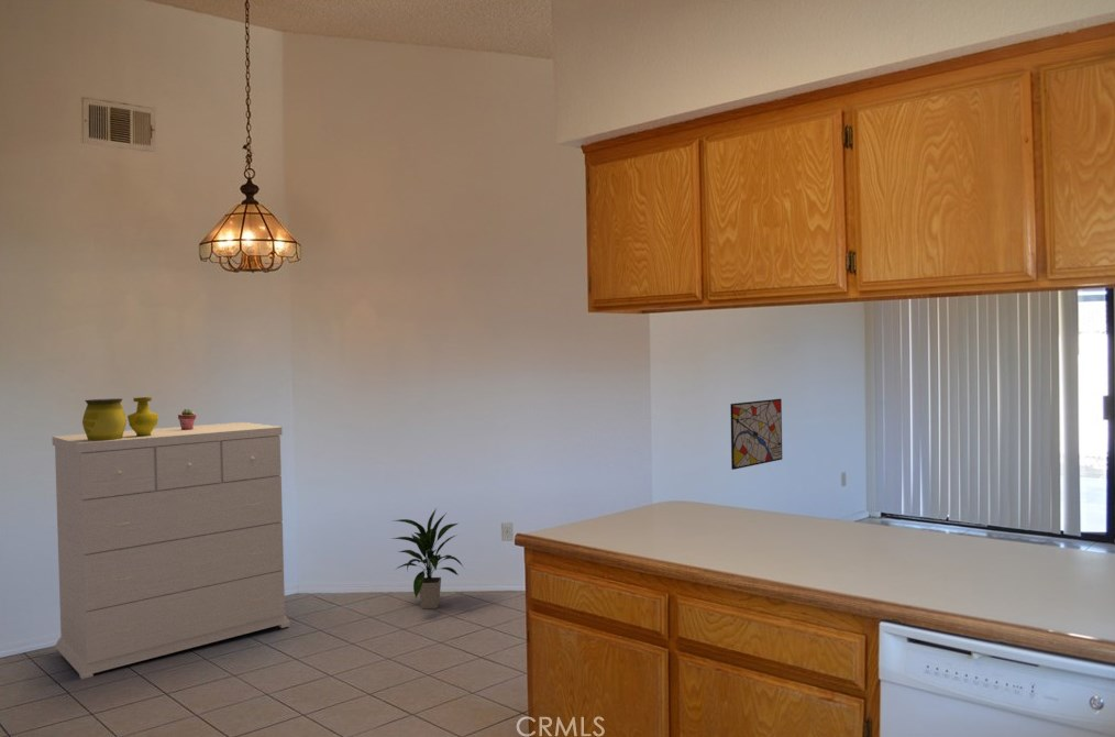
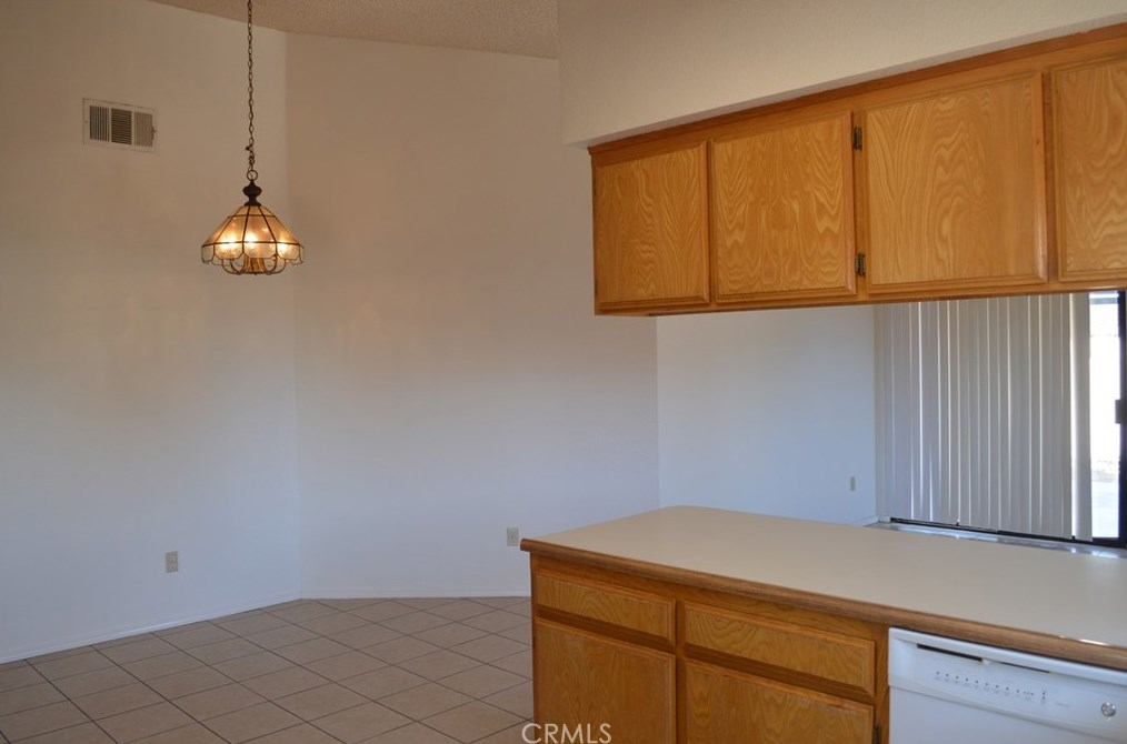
- indoor plant (427, 558)
- wall art (757, 432)
- decorative vase (121, 417)
- dresser (174, 535)
- potted succulent (187, 418)
